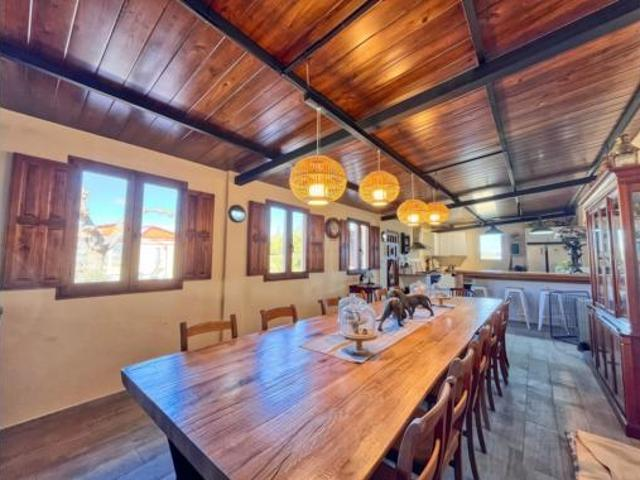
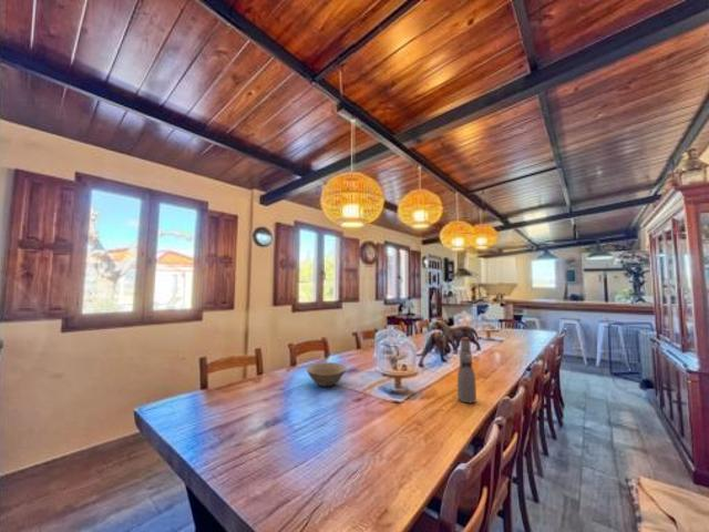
+ bottle (465, 368)
+ bowl (326, 375)
